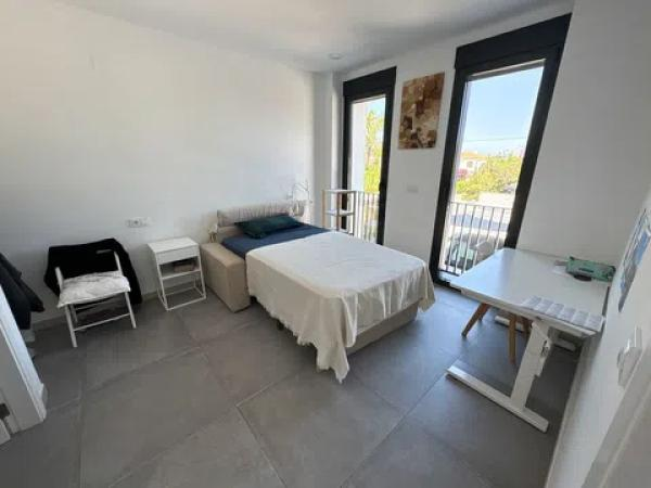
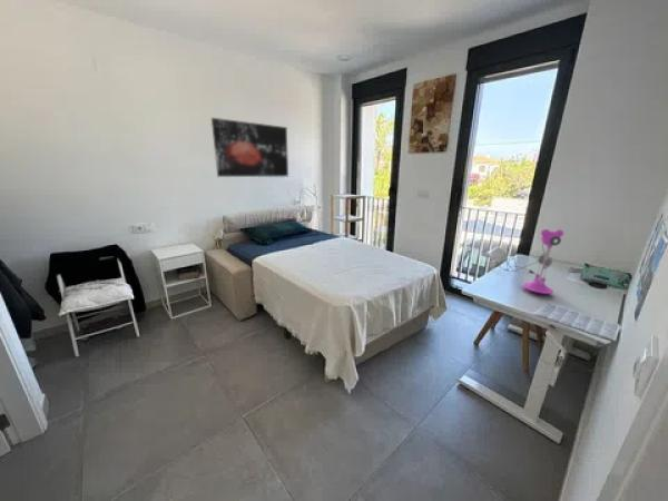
+ wall art (254, 150)
+ desk lamp (539, 257)
